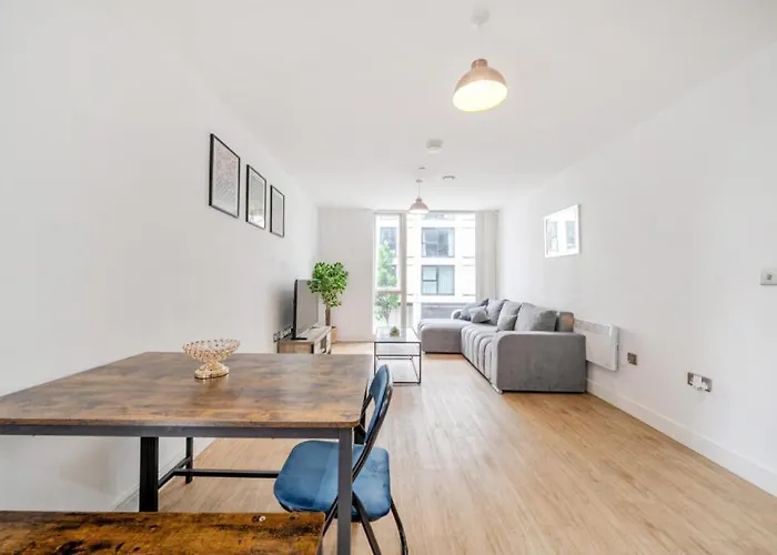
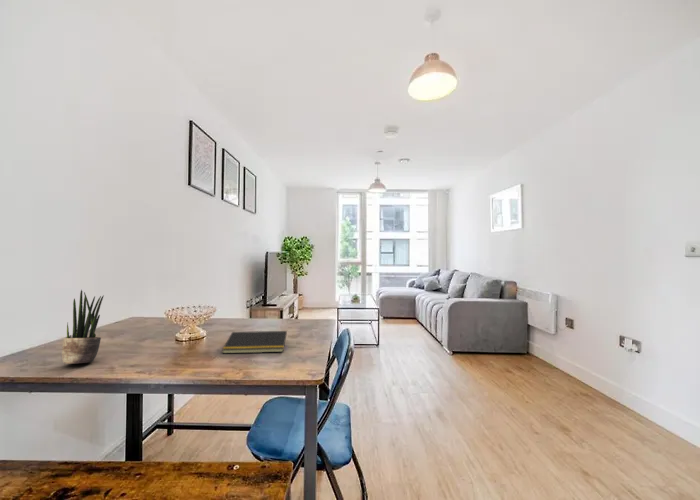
+ potted plant (85, 325)
+ notepad (256, 341)
